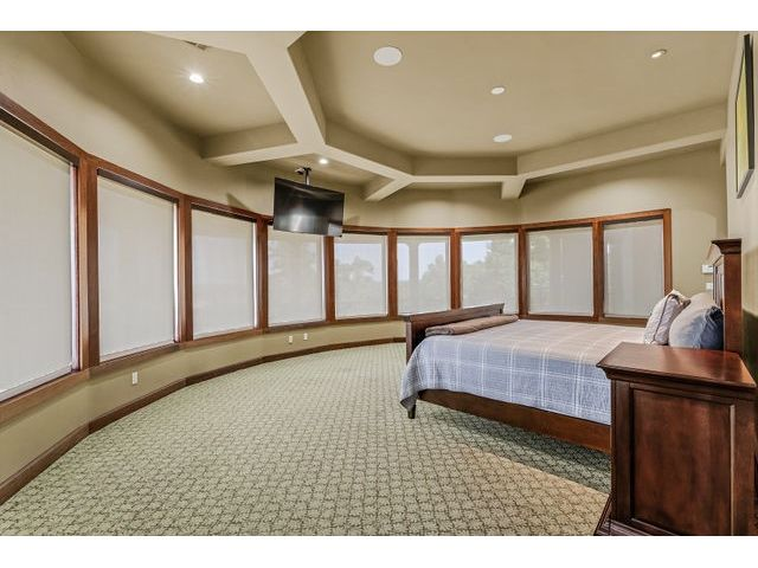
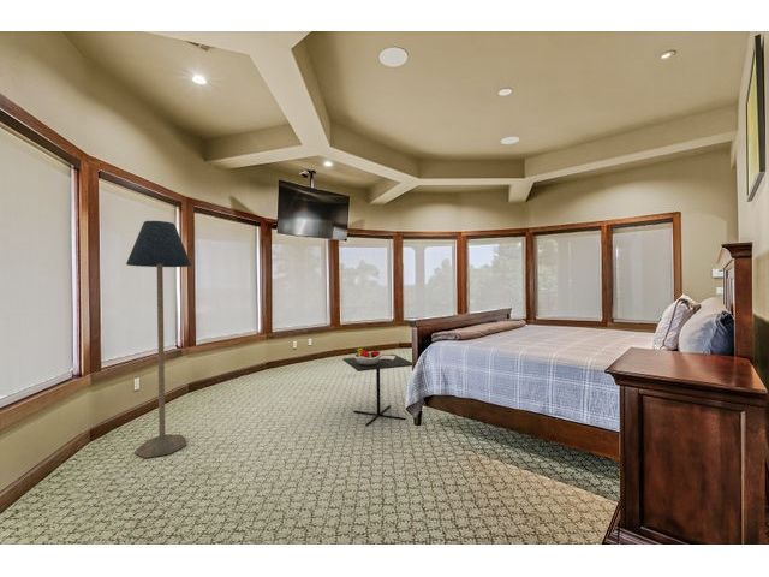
+ floor lamp (161, 334)
+ kitchen table (377, 380)
